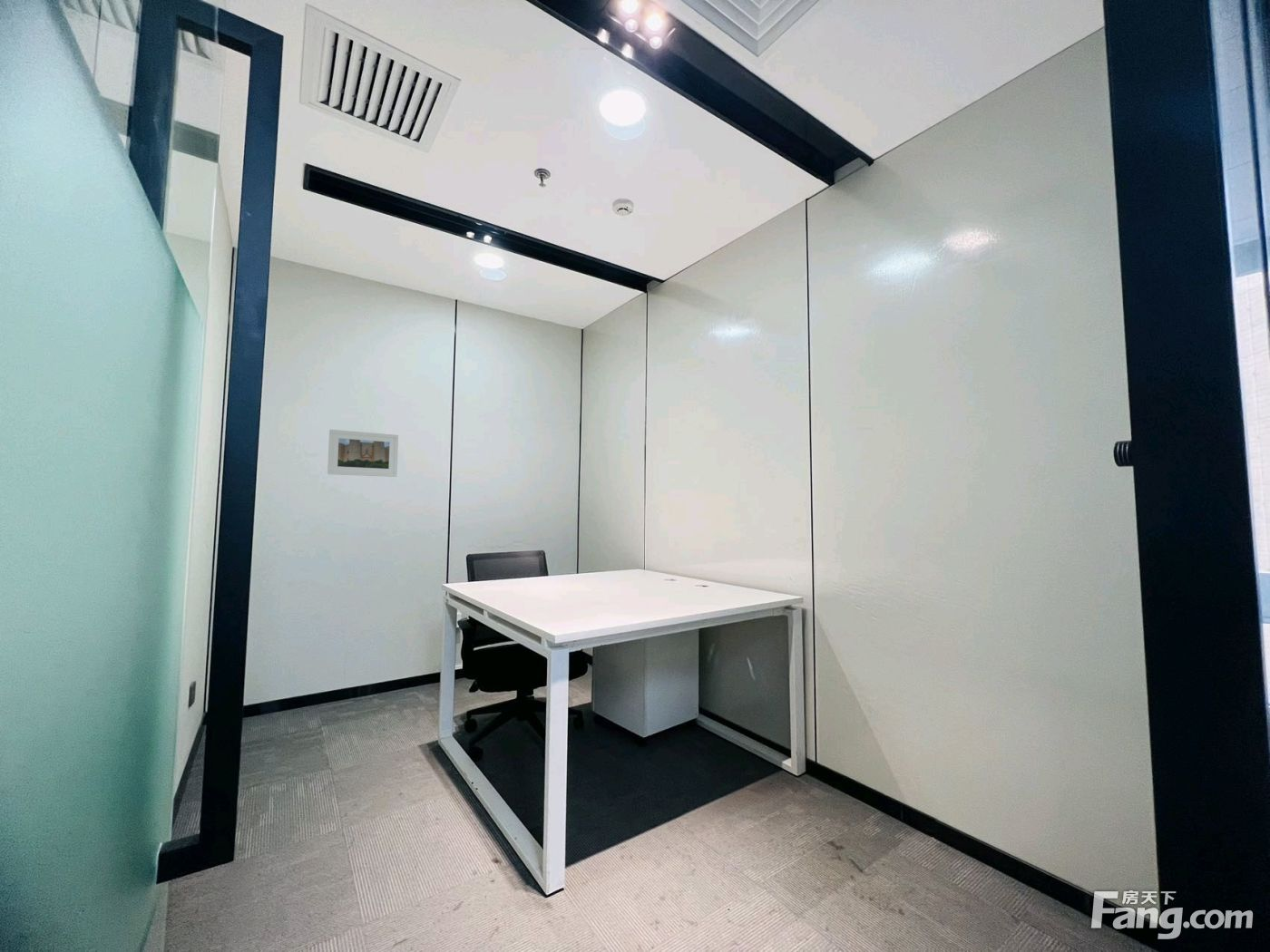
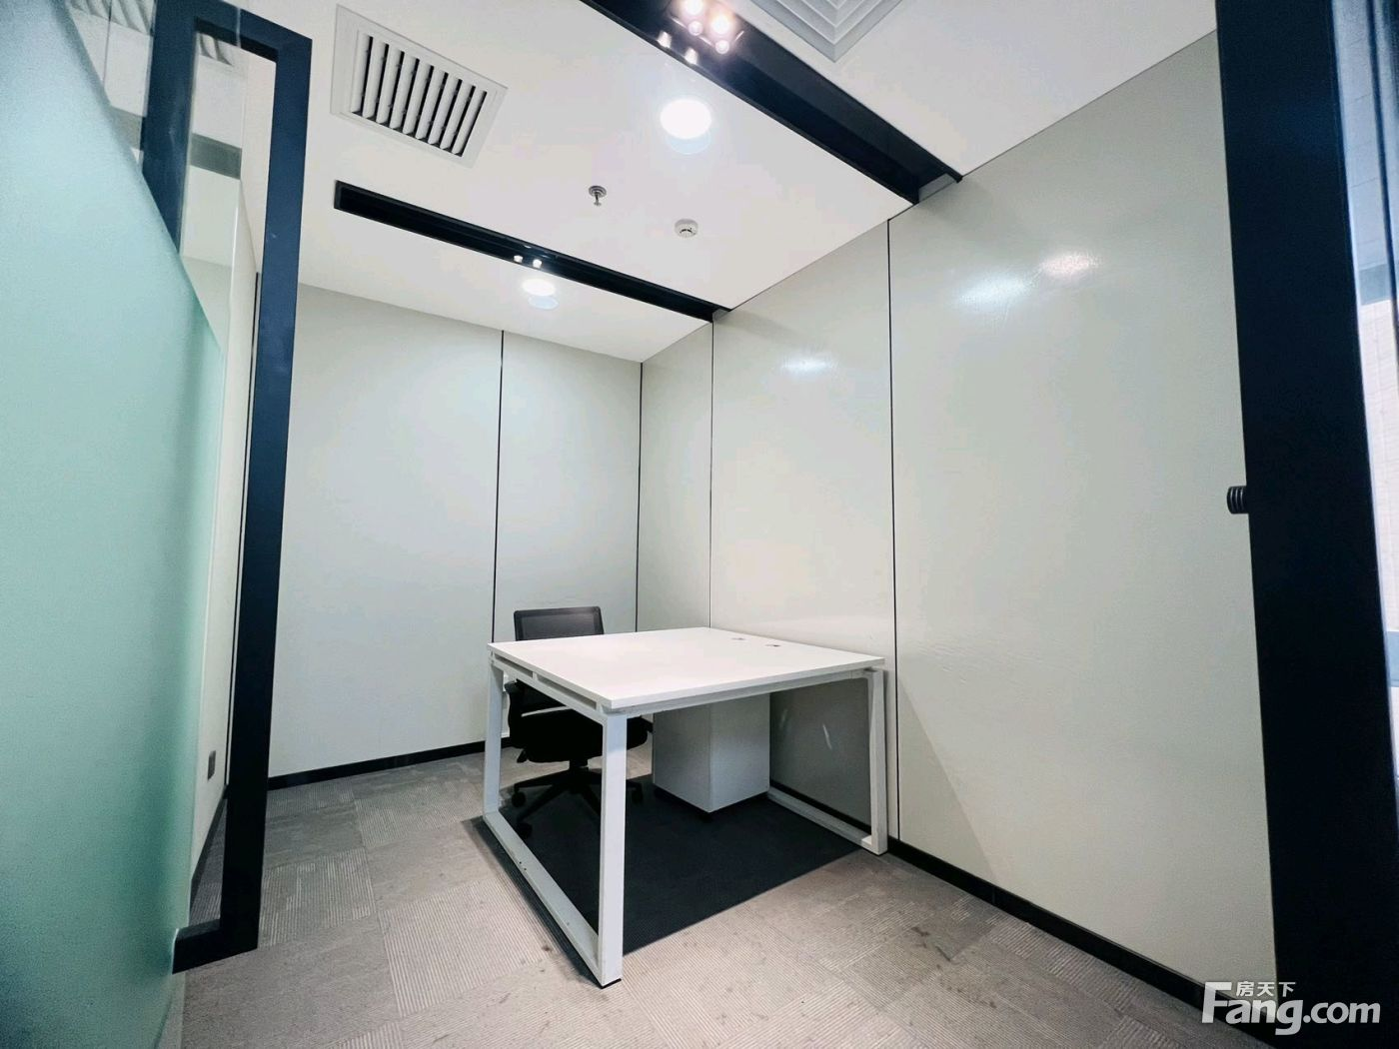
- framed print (364, 453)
